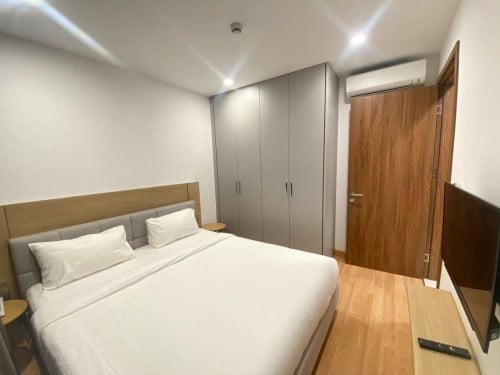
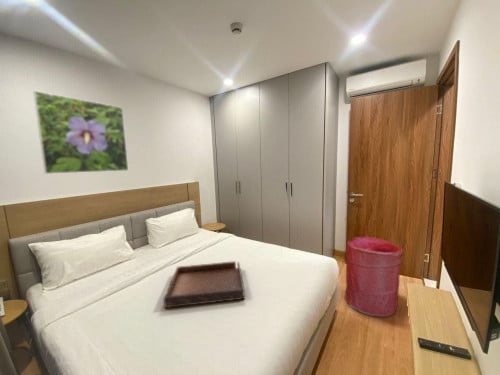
+ laundry hamper (372, 272)
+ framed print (87, 136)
+ serving tray (207, 281)
